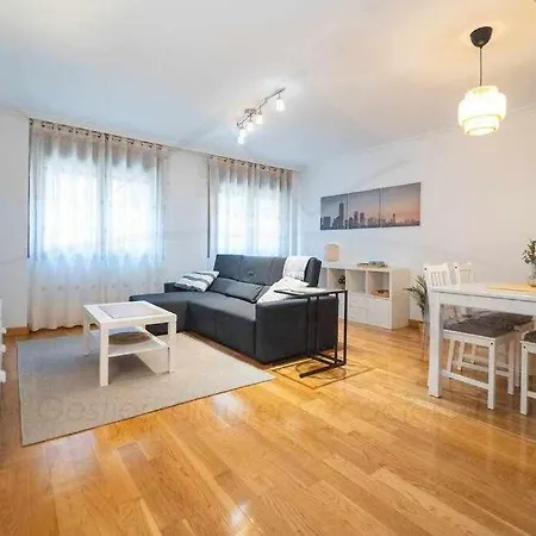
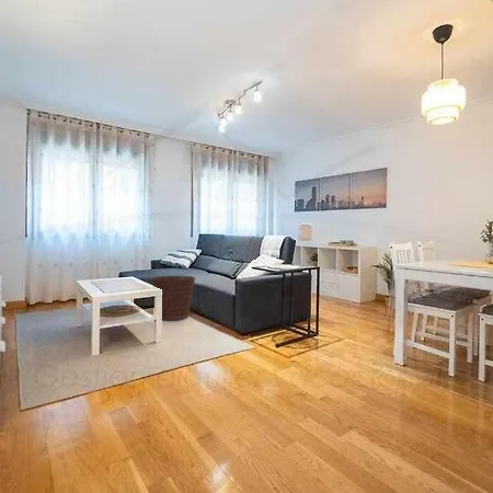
+ basket (173, 297)
